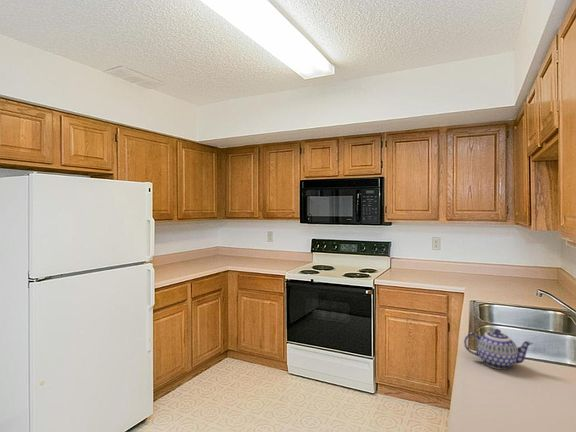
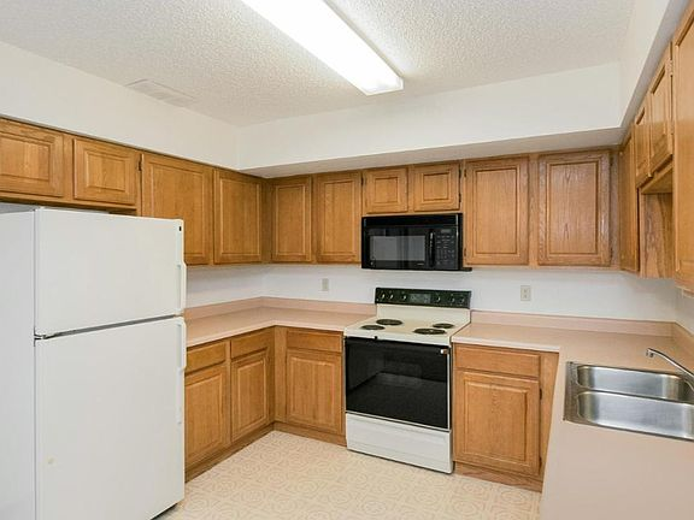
- teapot (497, 346)
